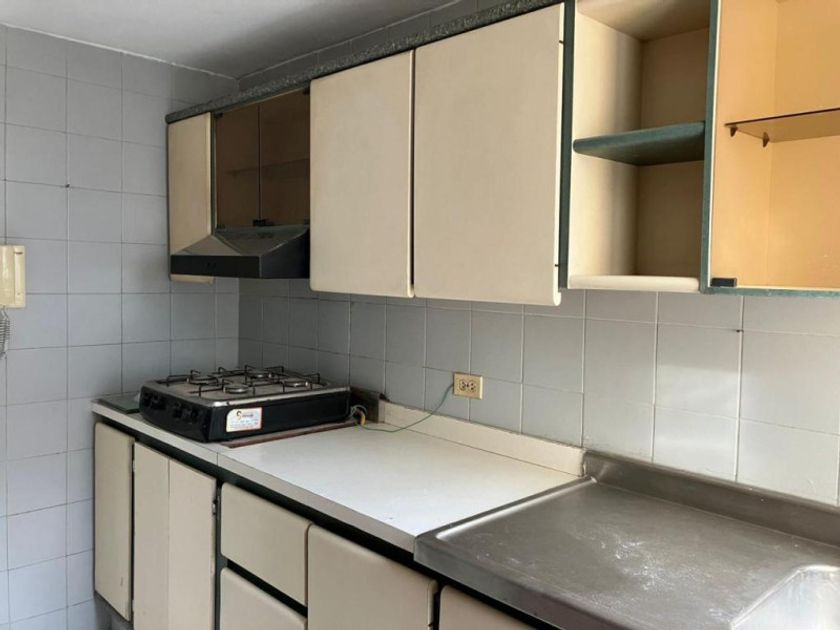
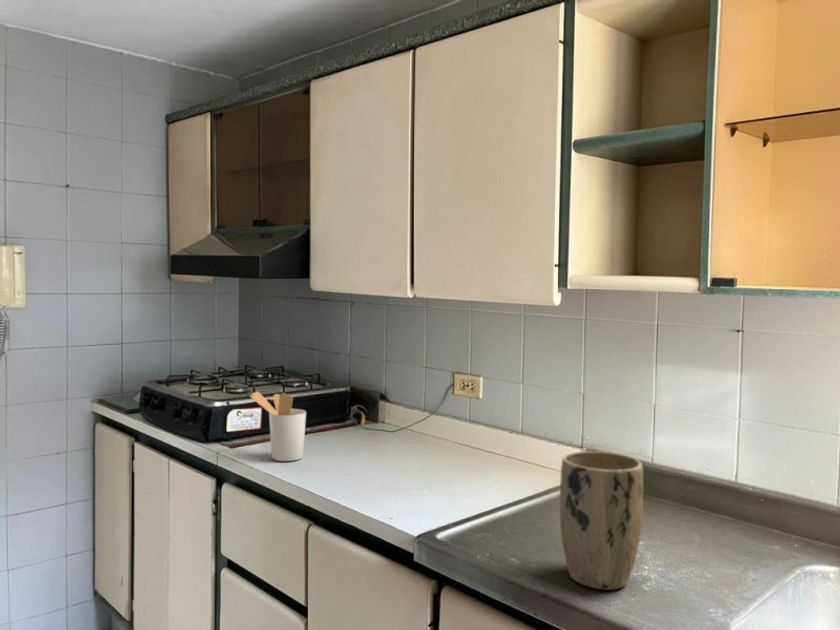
+ utensil holder (277, 423)
+ plant pot (600, 519)
